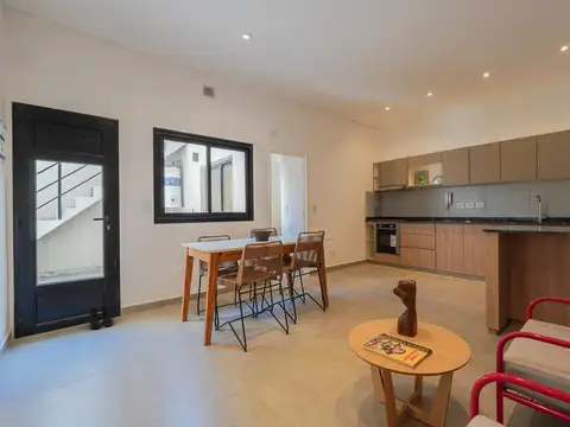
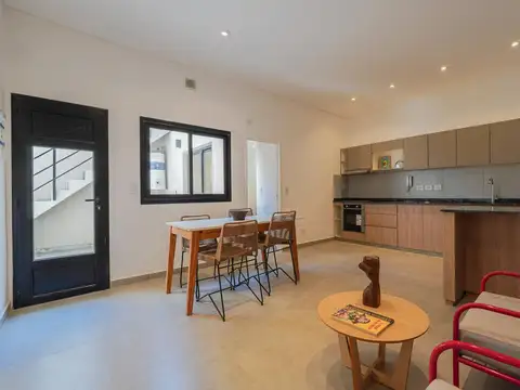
- boots (102, 316)
